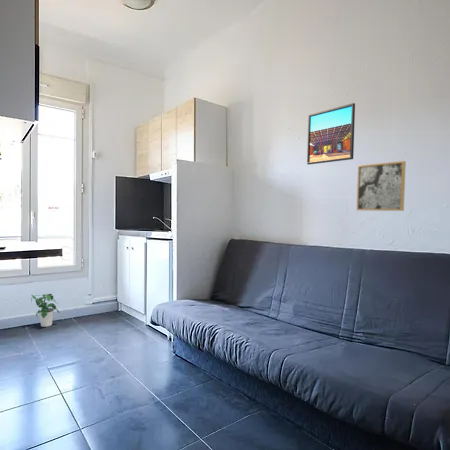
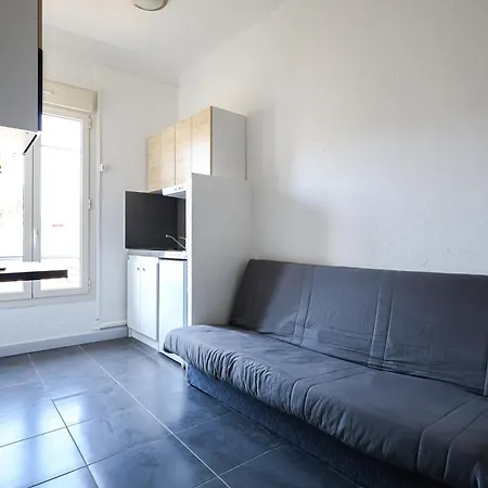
- potted plant (45, 309)
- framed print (329, 135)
- wall art (379, 187)
